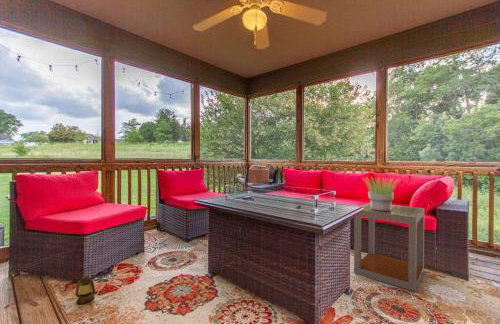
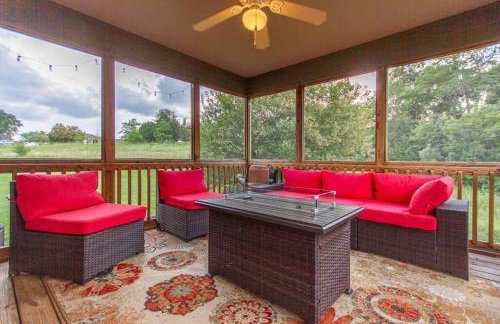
- side table (374, 240)
- lantern (85, 280)
- potted plant (381, 193)
